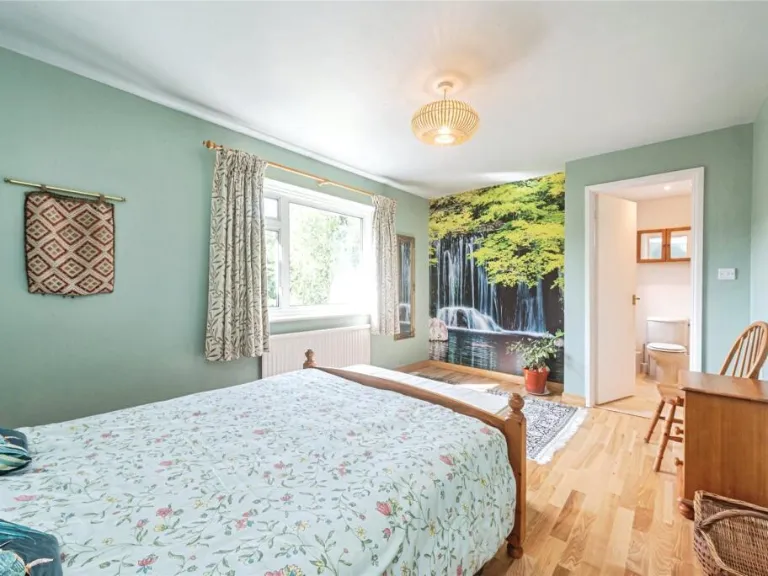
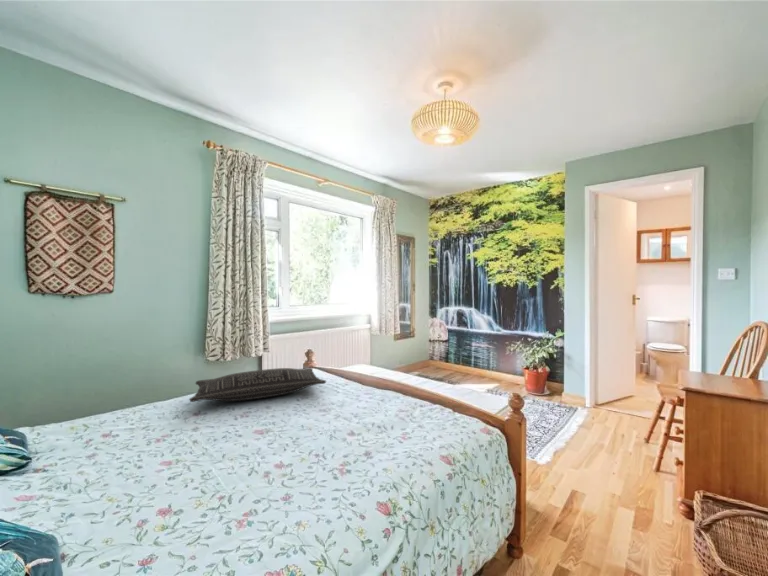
+ pillow (260, 383)
